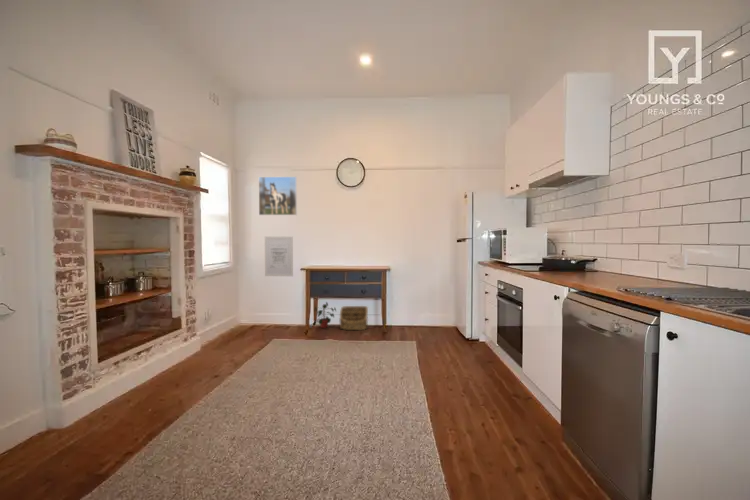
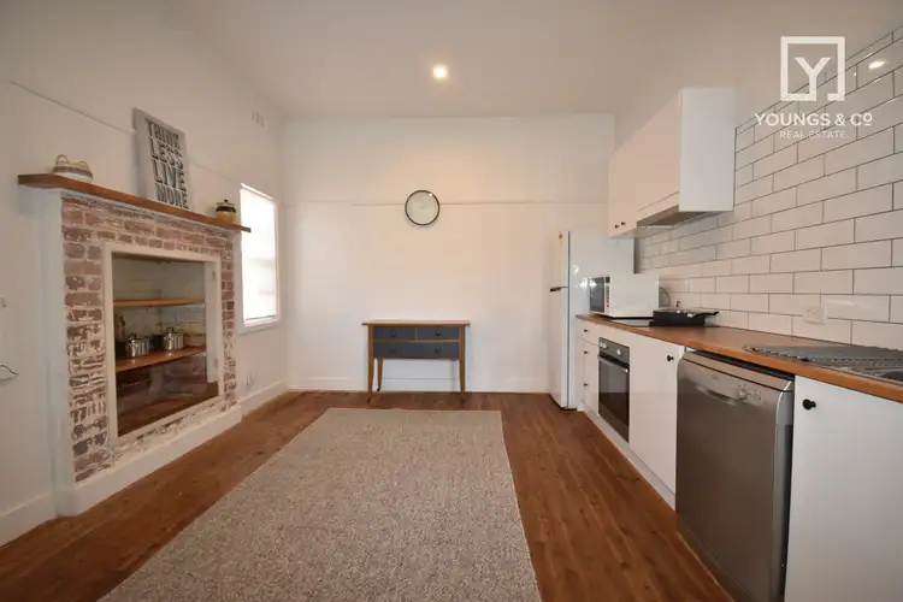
- basket (353, 317)
- potted plant (324, 314)
- wall art (278, 256)
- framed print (277, 196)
